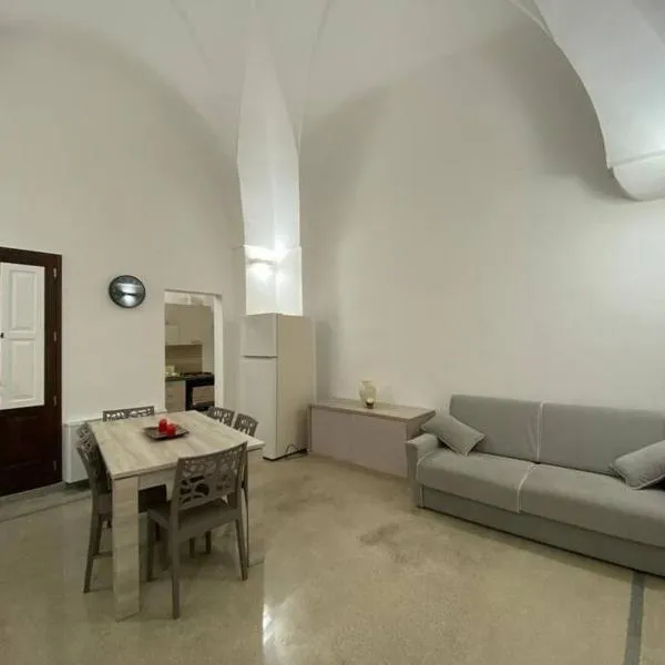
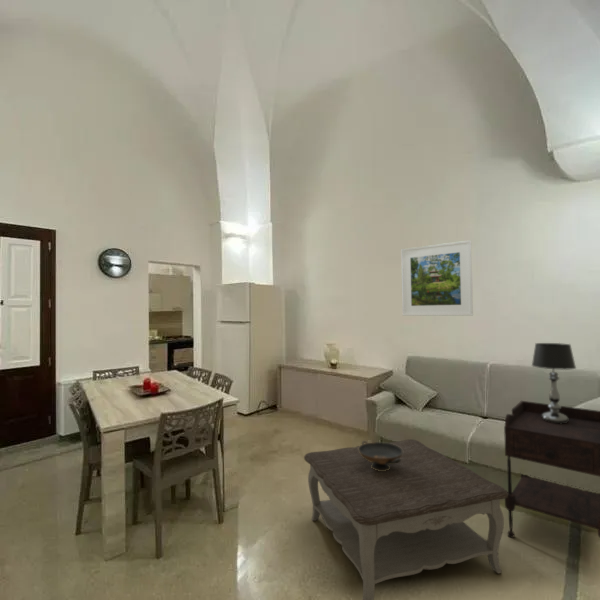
+ table lamp (553, 382)
+ coffee table (394, 505)
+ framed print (434, 280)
+ side table (558, 467)
+ decorative bowl (380, 457)
